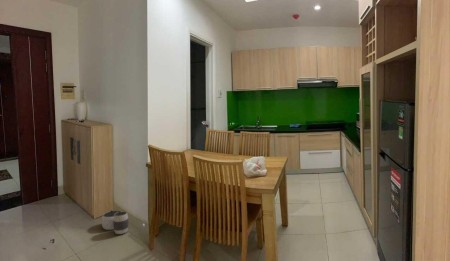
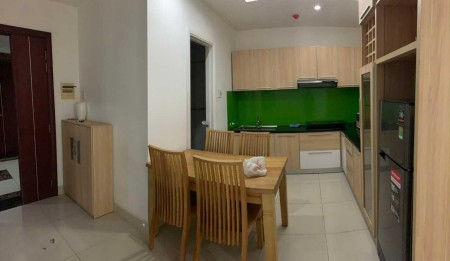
- waste basket (115, 219)
